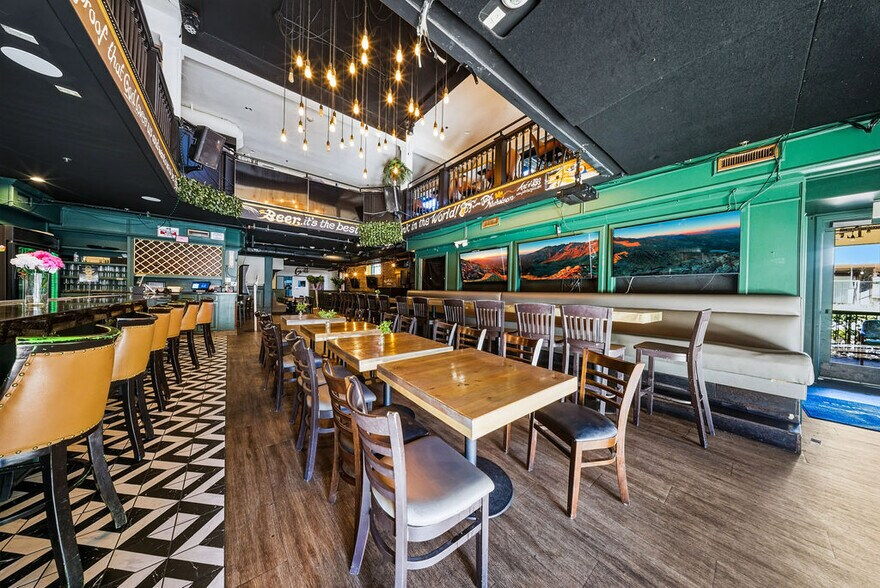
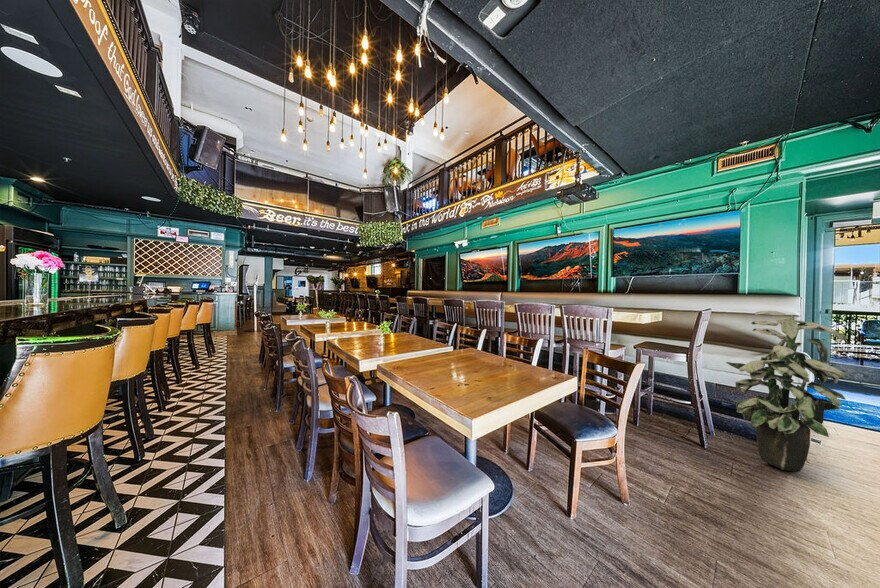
+ indoor plant (780, 388)
